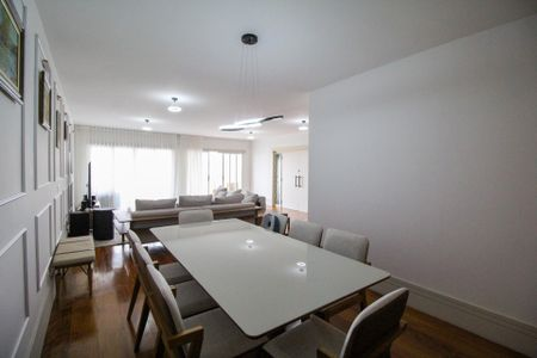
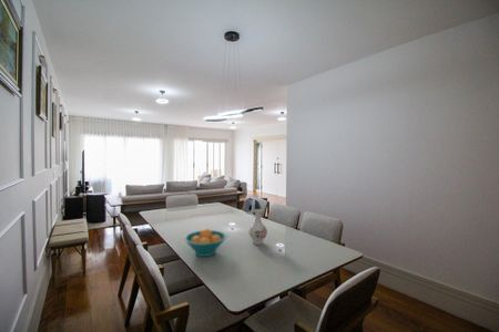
+ vase (257, 226)
+ fruit bowl (205, 240)
